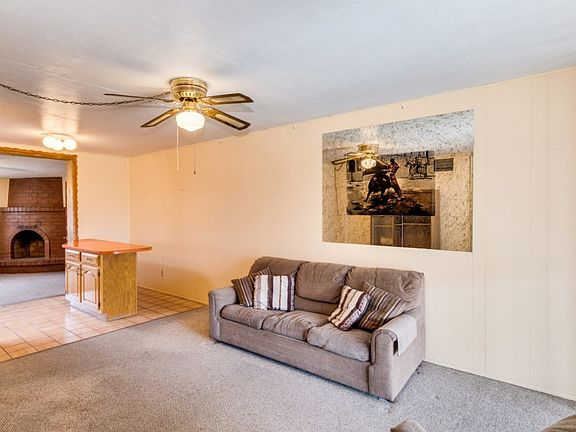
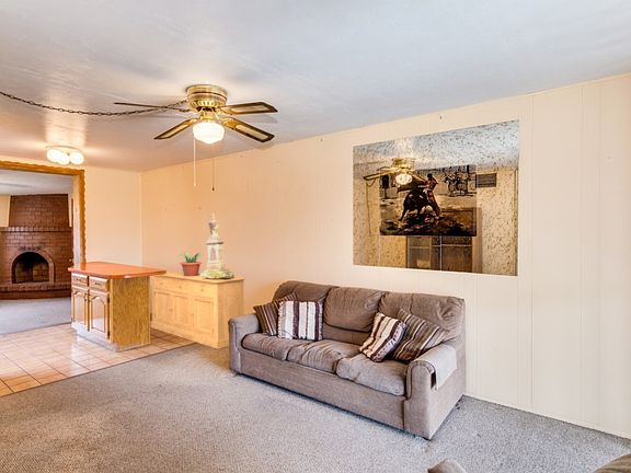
+ decorative urn (218, 245)
+ potted plant (192, 263)
+ sideboard (193, 304)
